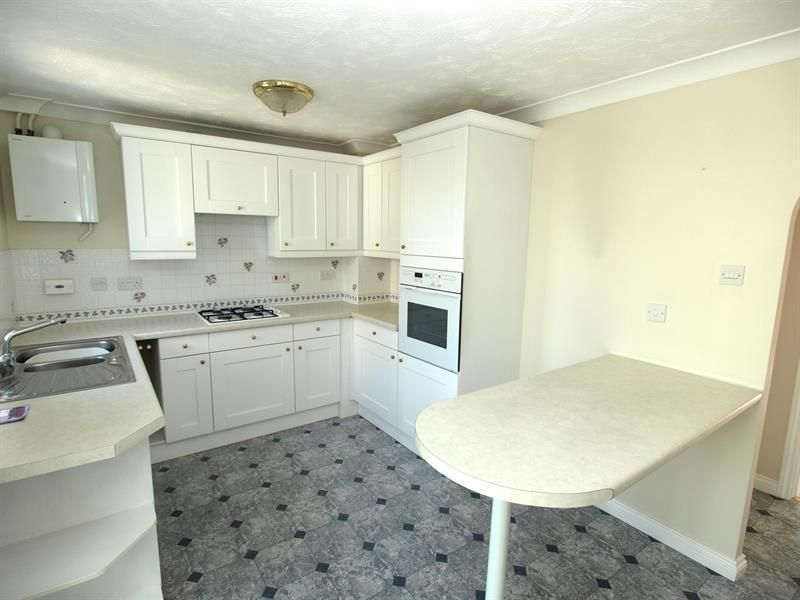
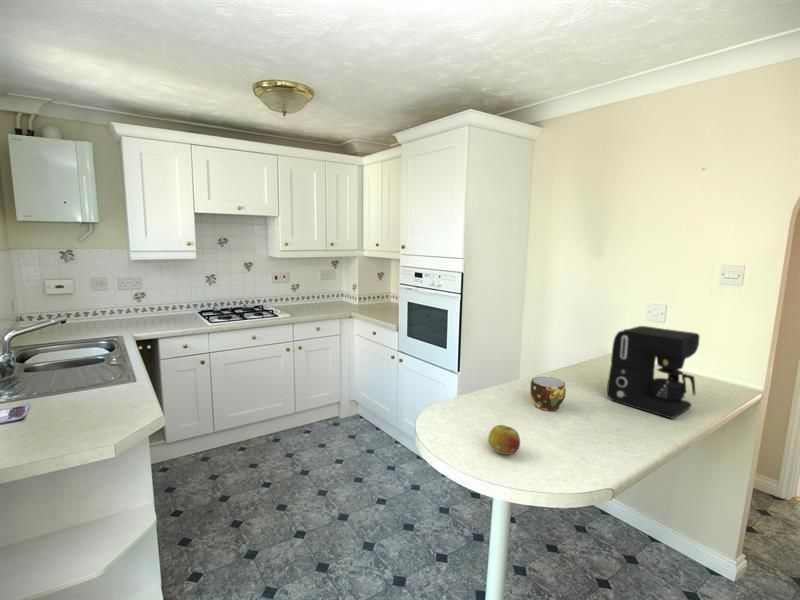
+ cup (545, 393)
+ fruit (504, 439)
+ coffee maker (654, 368)
